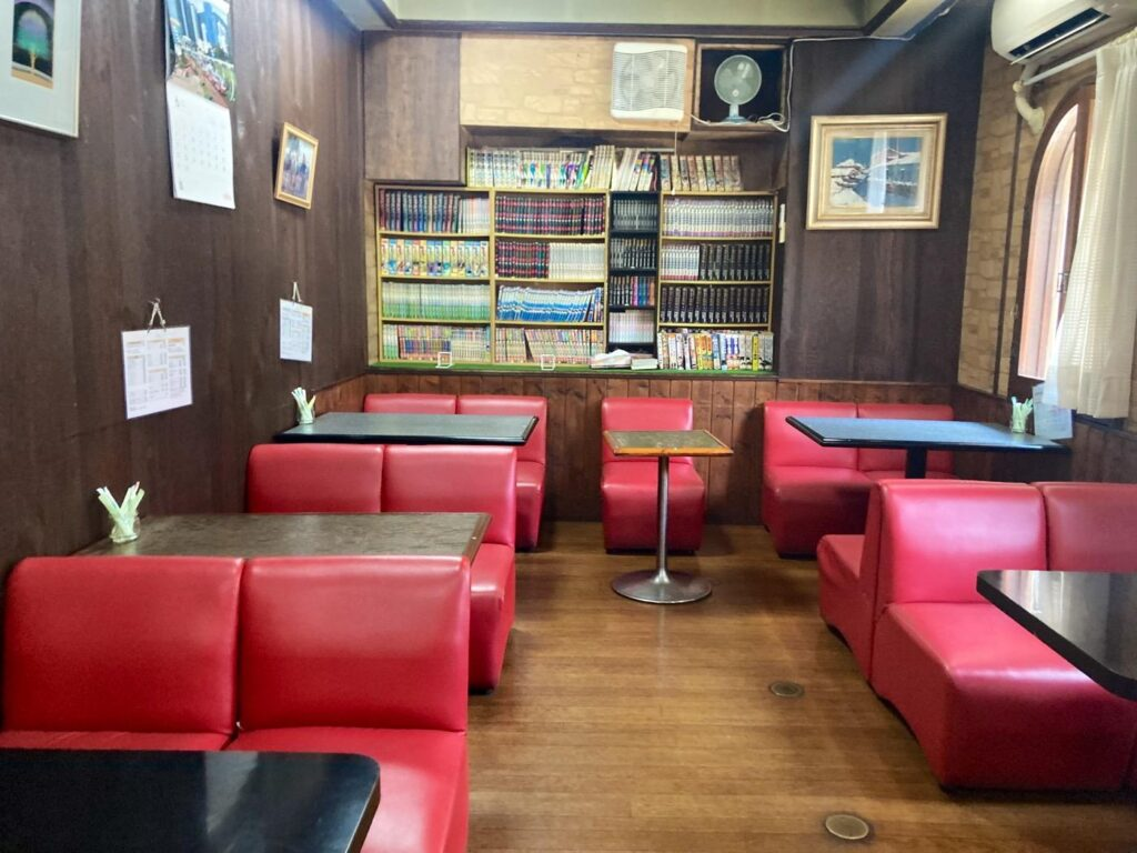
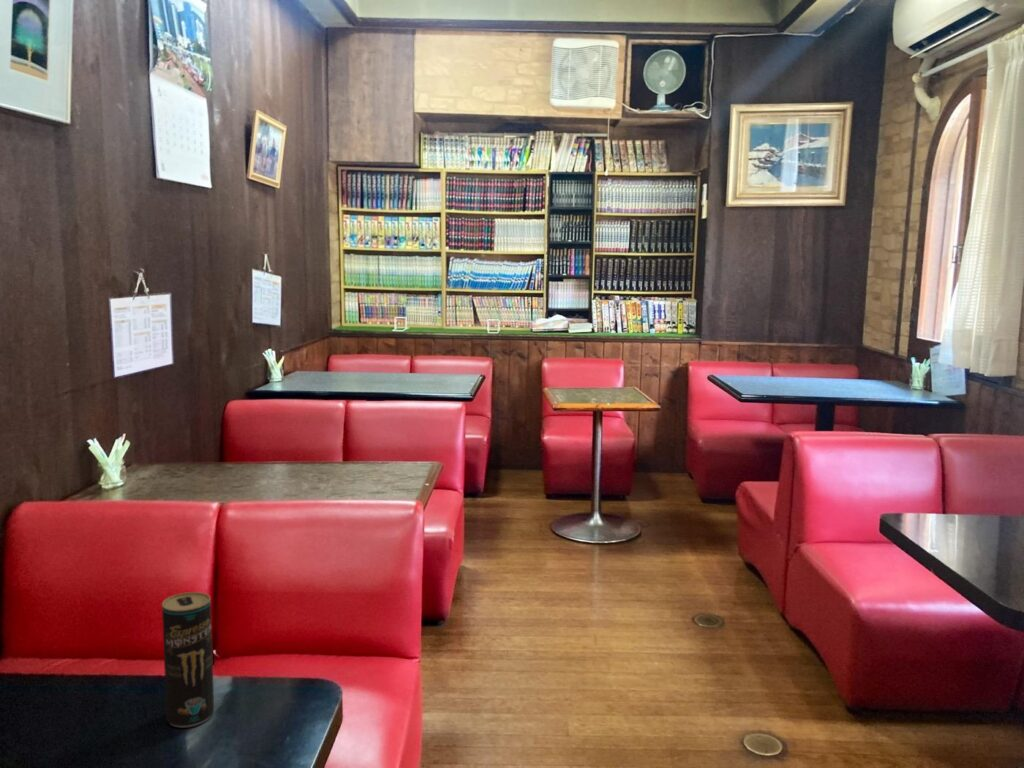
+ beverage can (188, 658)
